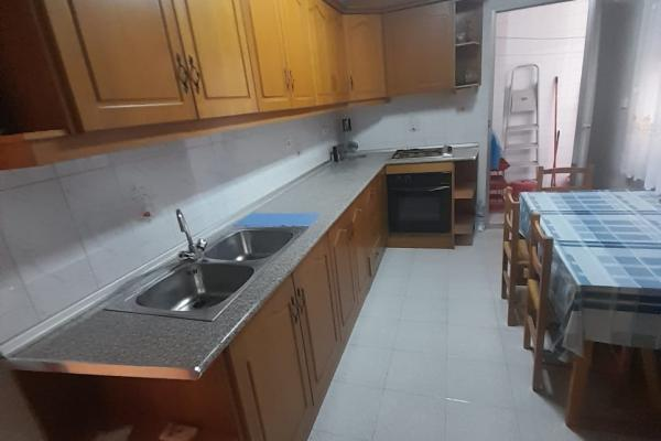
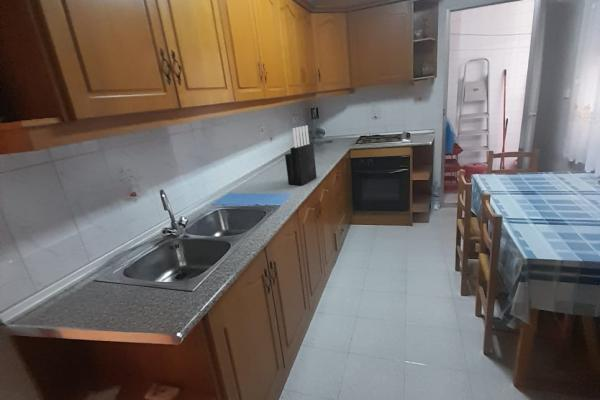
+ knife block (298, 154)
